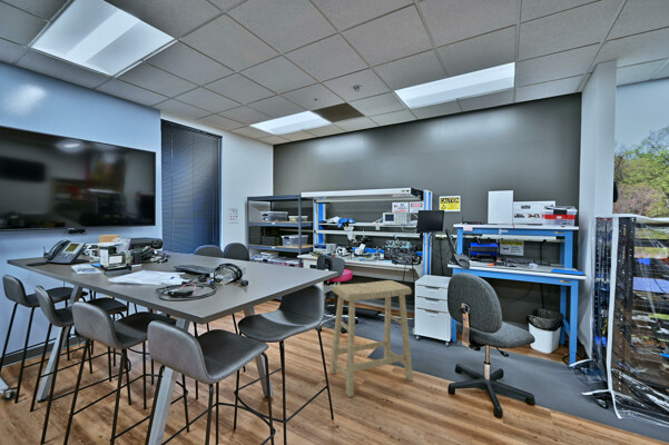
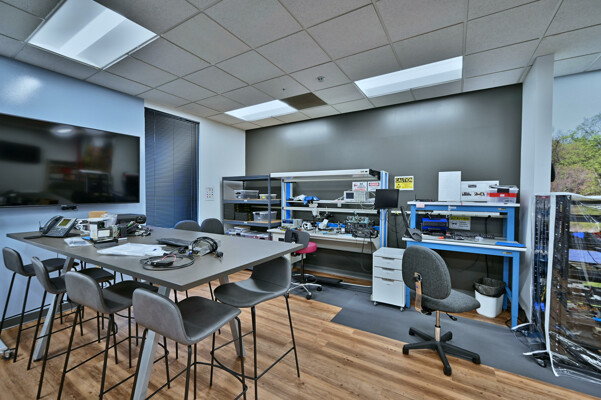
- stool (371, 343)
